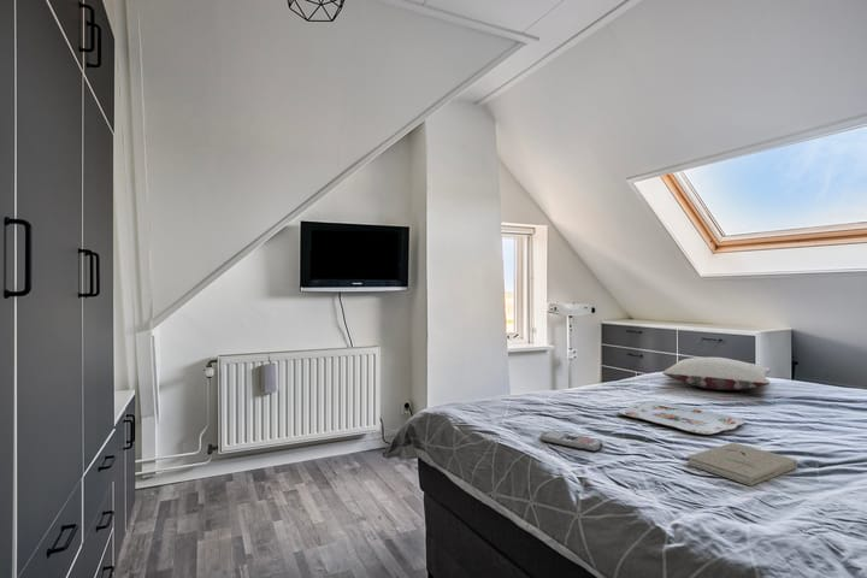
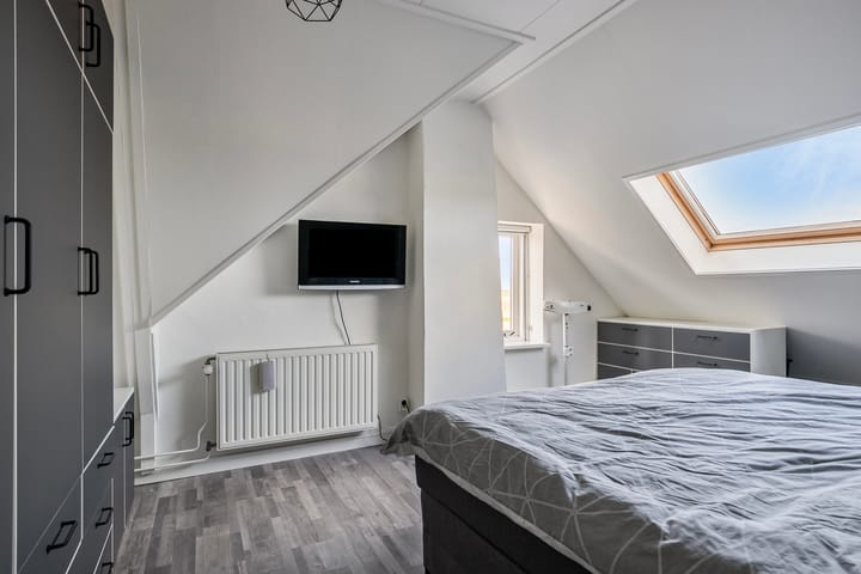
- book (741, 461)
- remote control (570, 441)
- pillow (718, 371)
- serving tray (678, 417)
